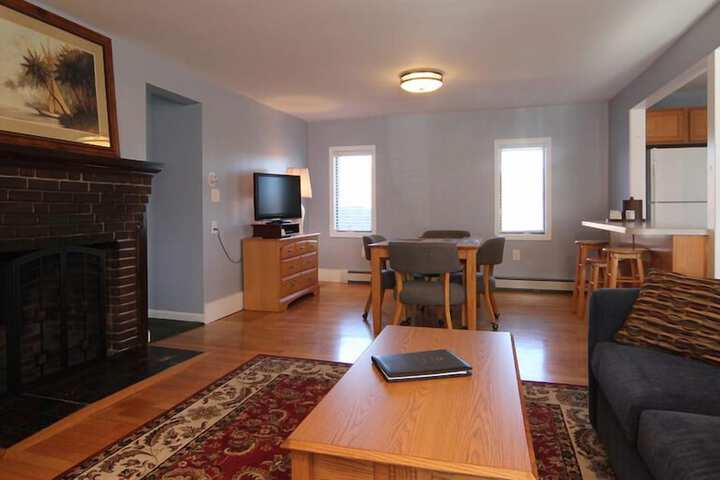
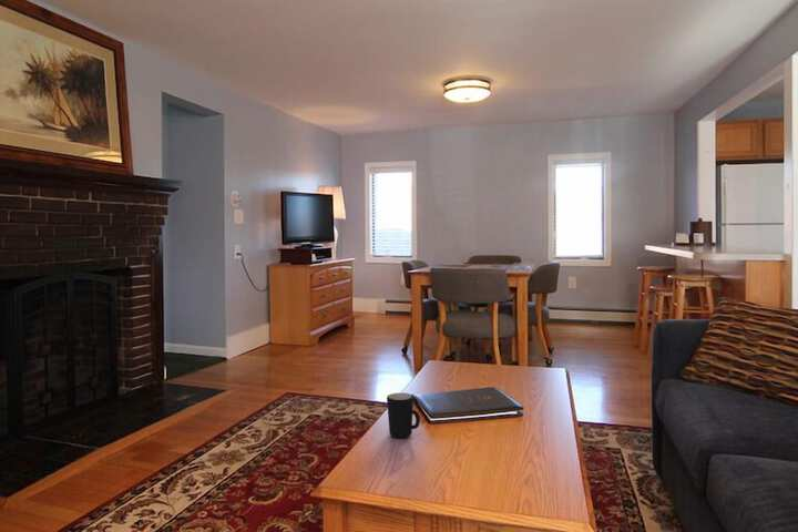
+ mug (405, 417)
